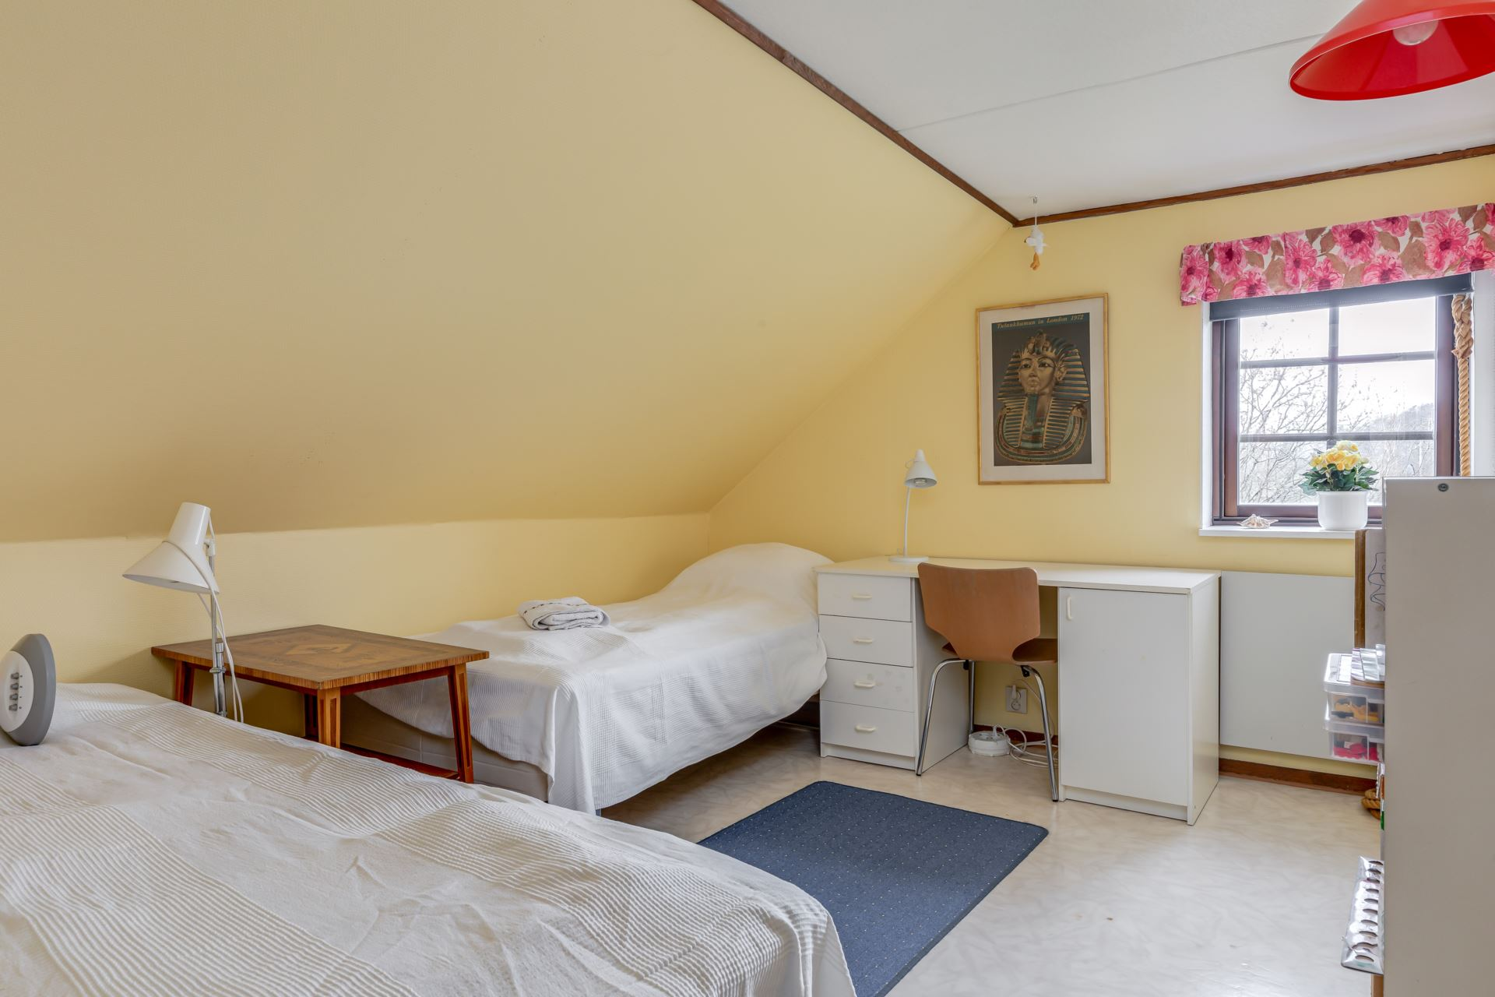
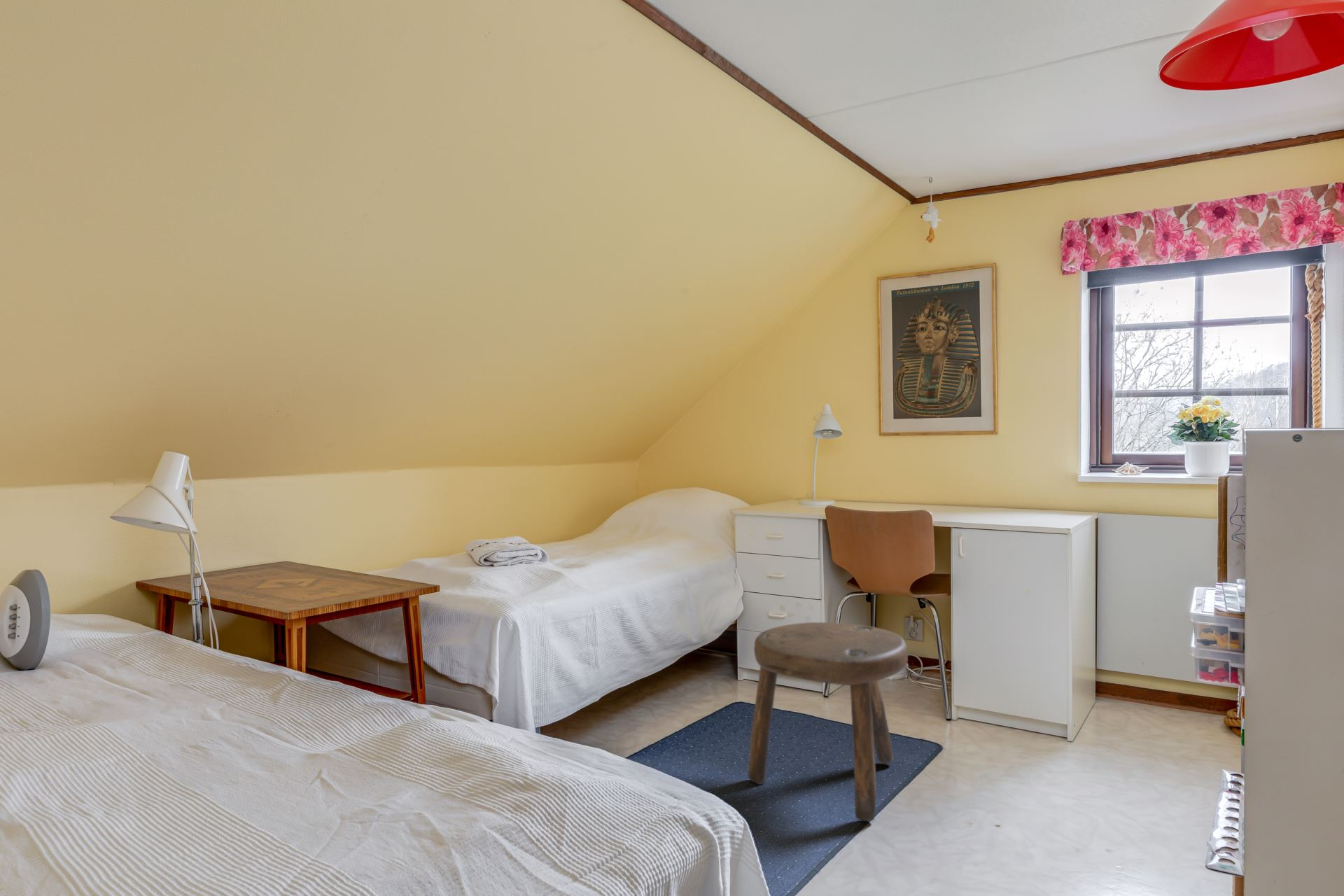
+ stool (851, 710)
